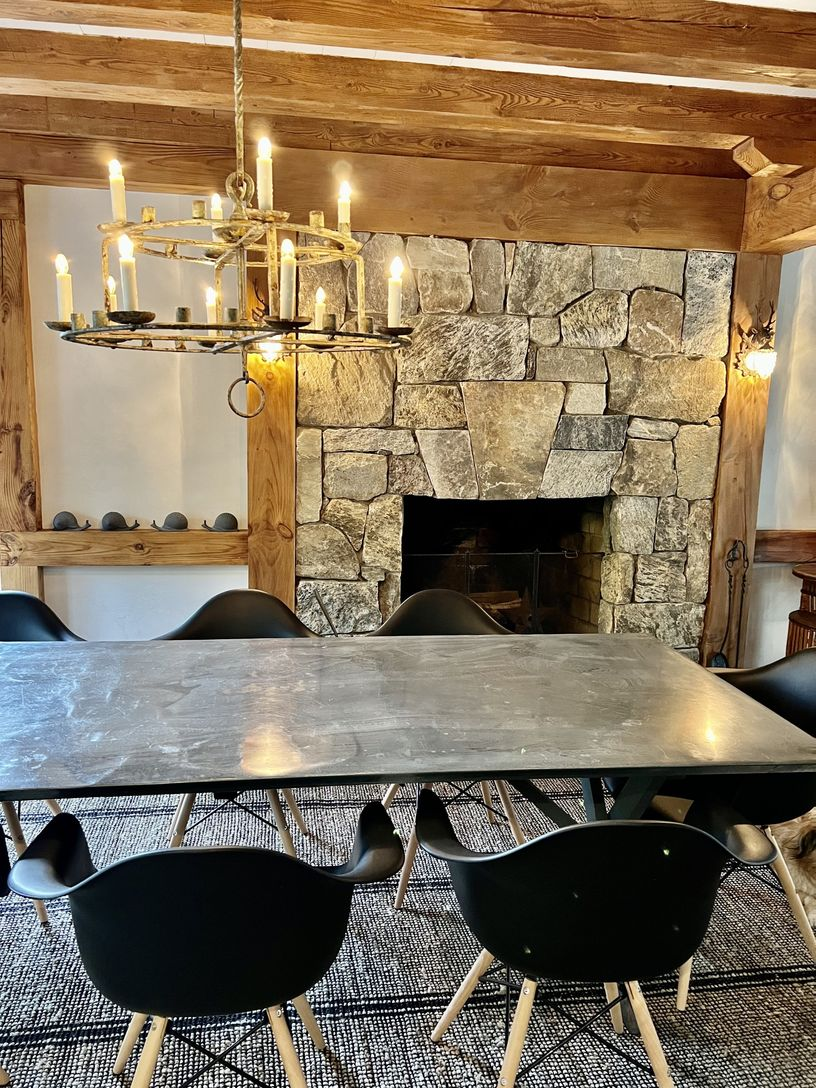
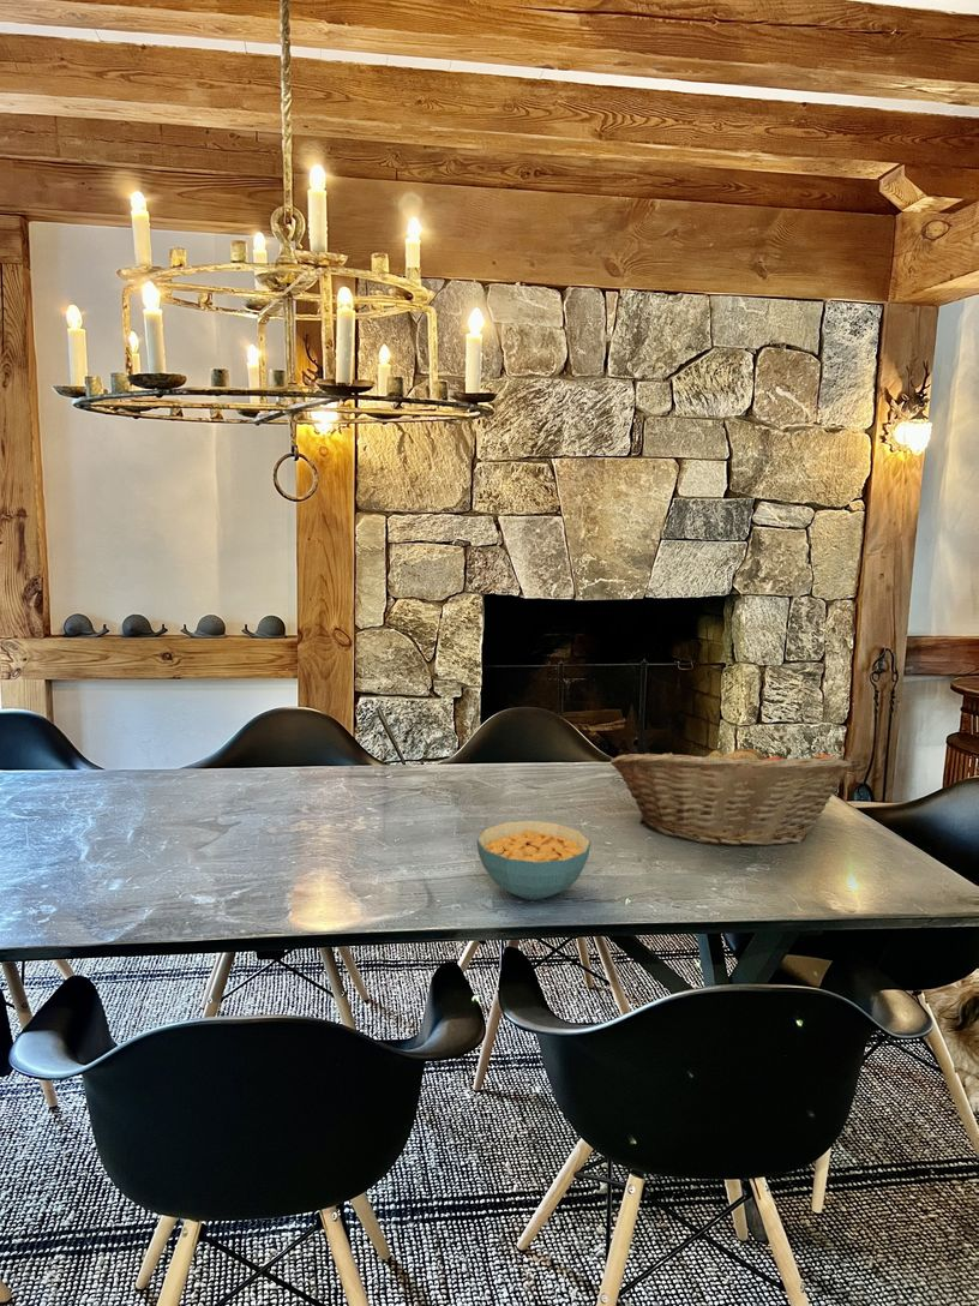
+ cereal bowl (533, 865)
+ fruit basket (727, 781)
